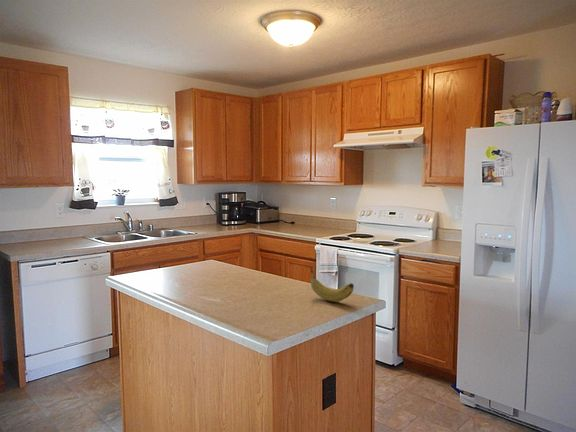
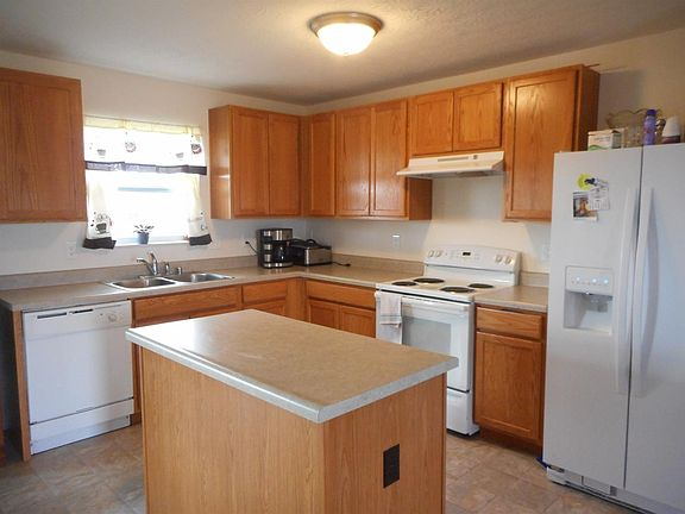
- fruit (328, 288)
